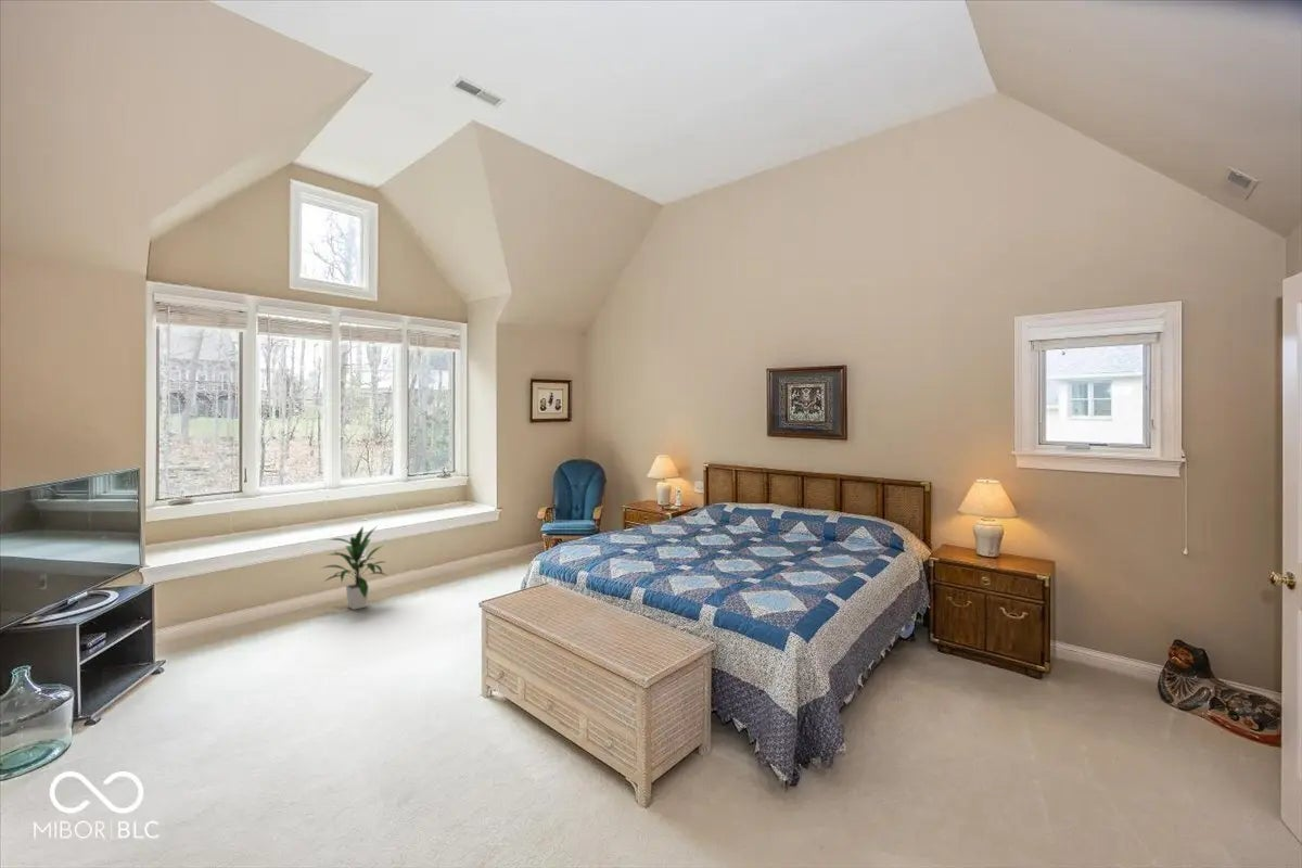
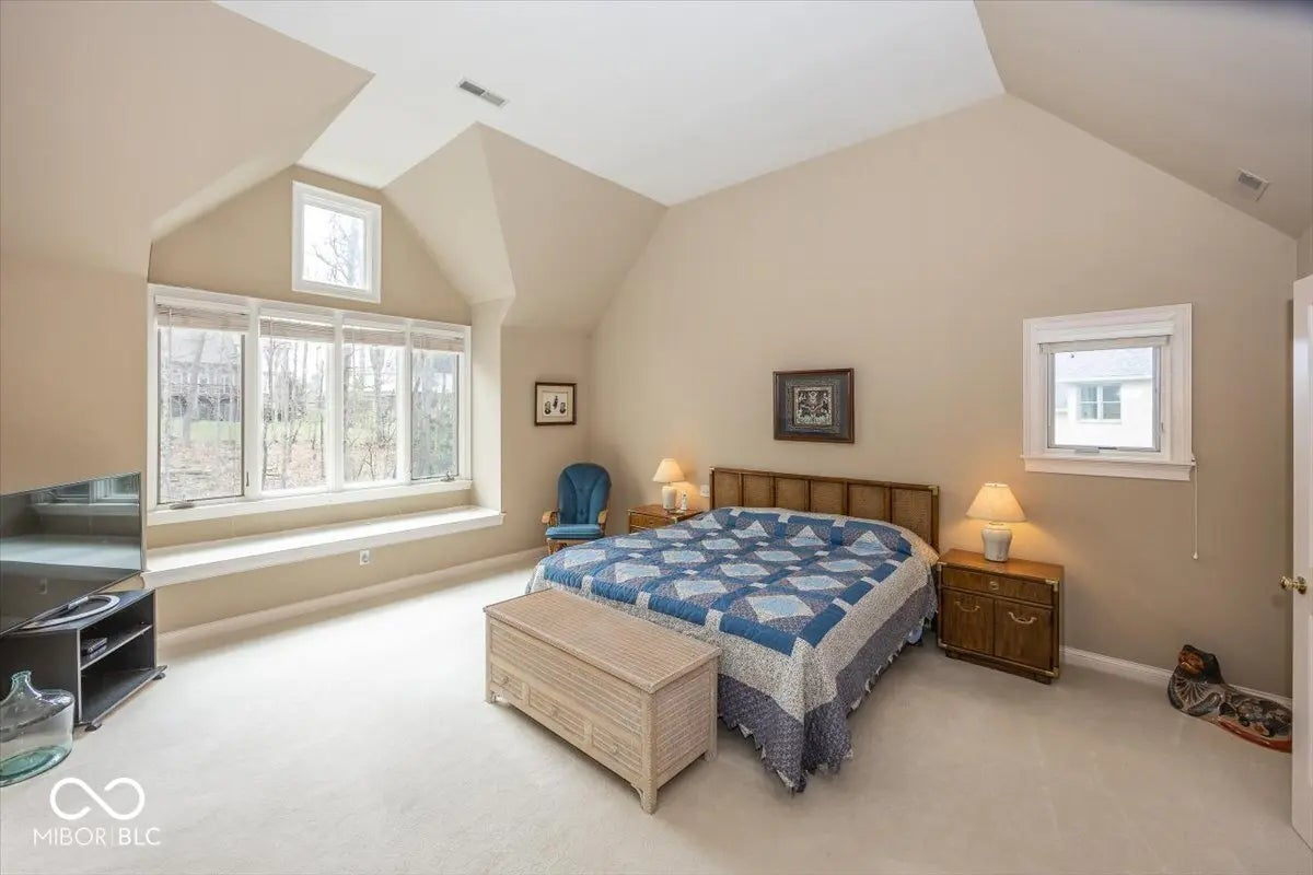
- indoor plant (356, 567)
